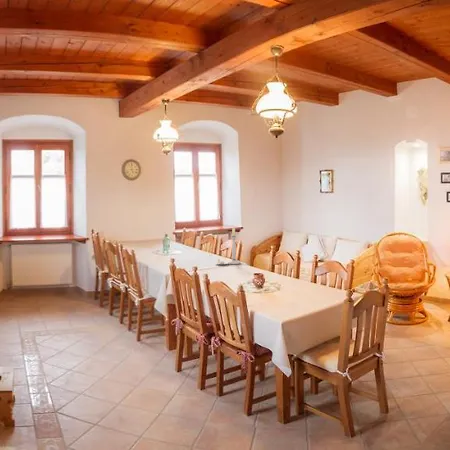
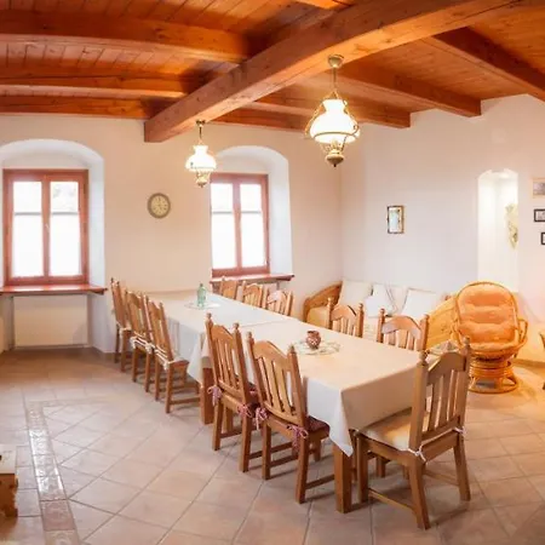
- candlestick (232, 245)
